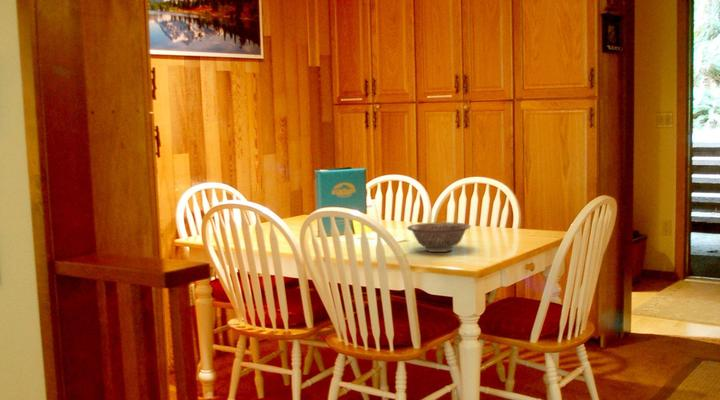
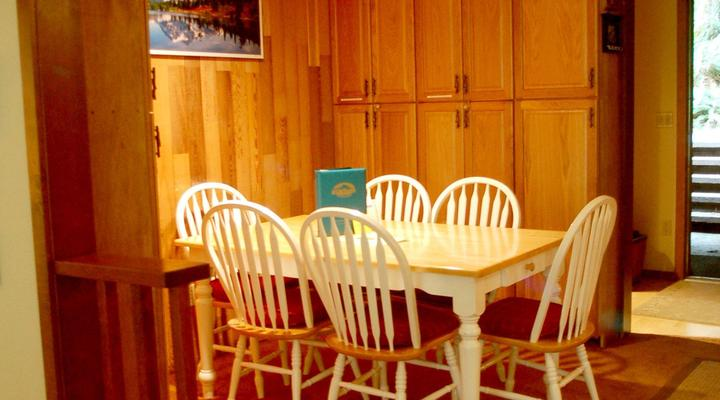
- decorative bowl (439, 238)
